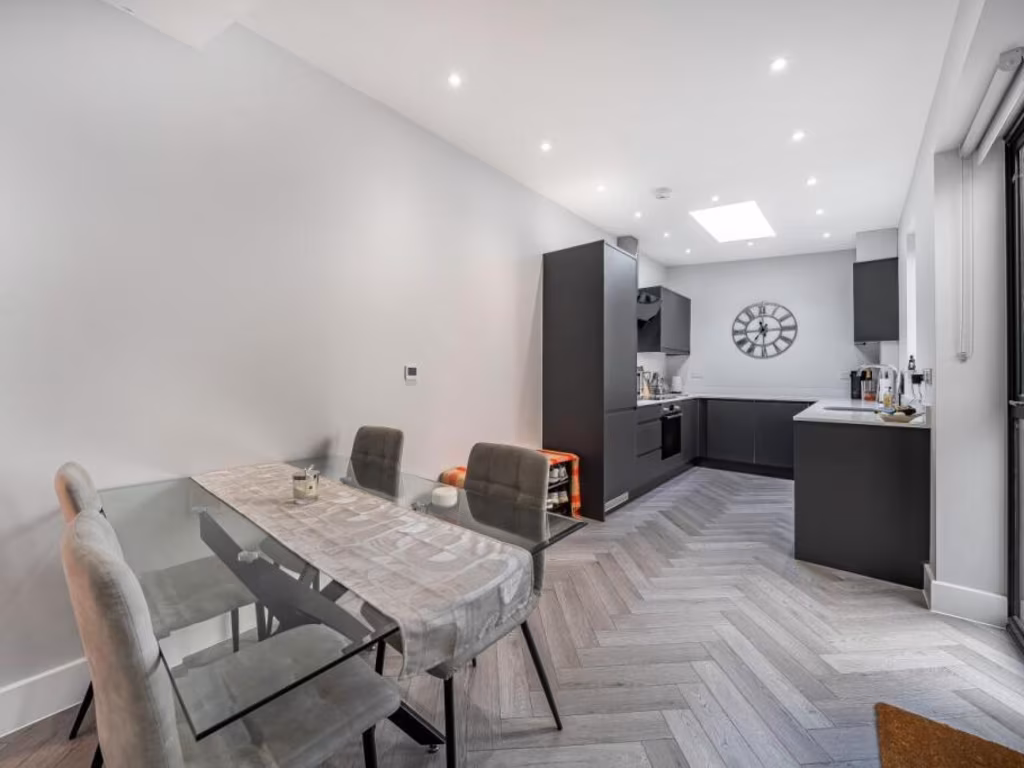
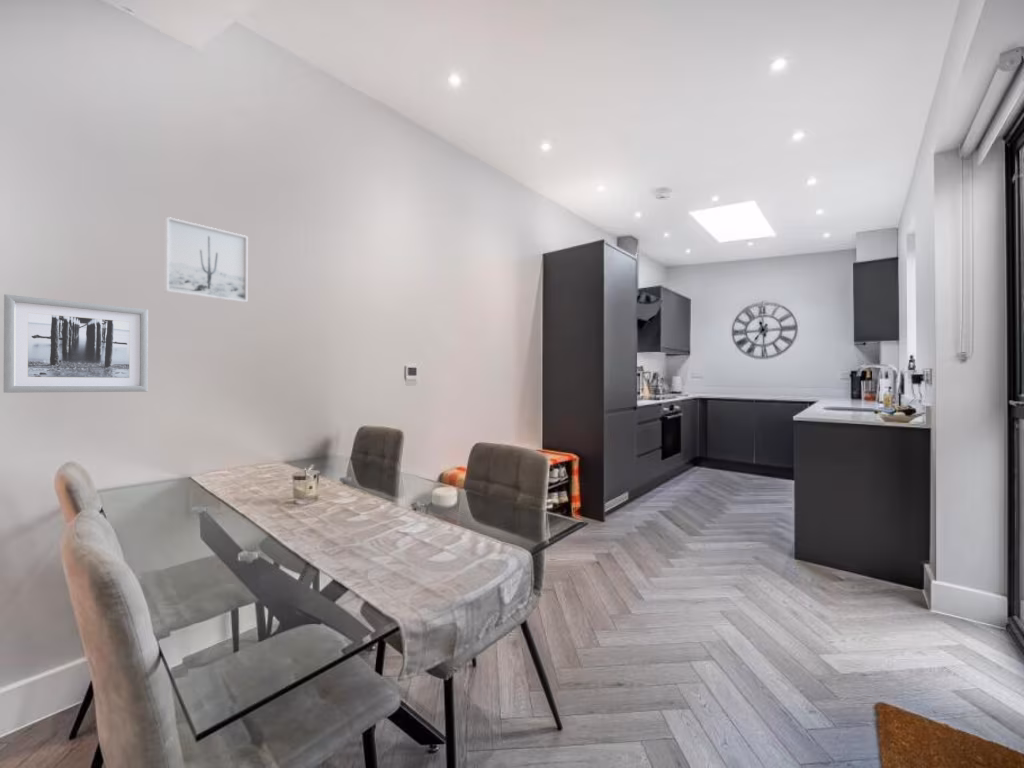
+ wall art (81, 347)
+ wall art (208, 262)
